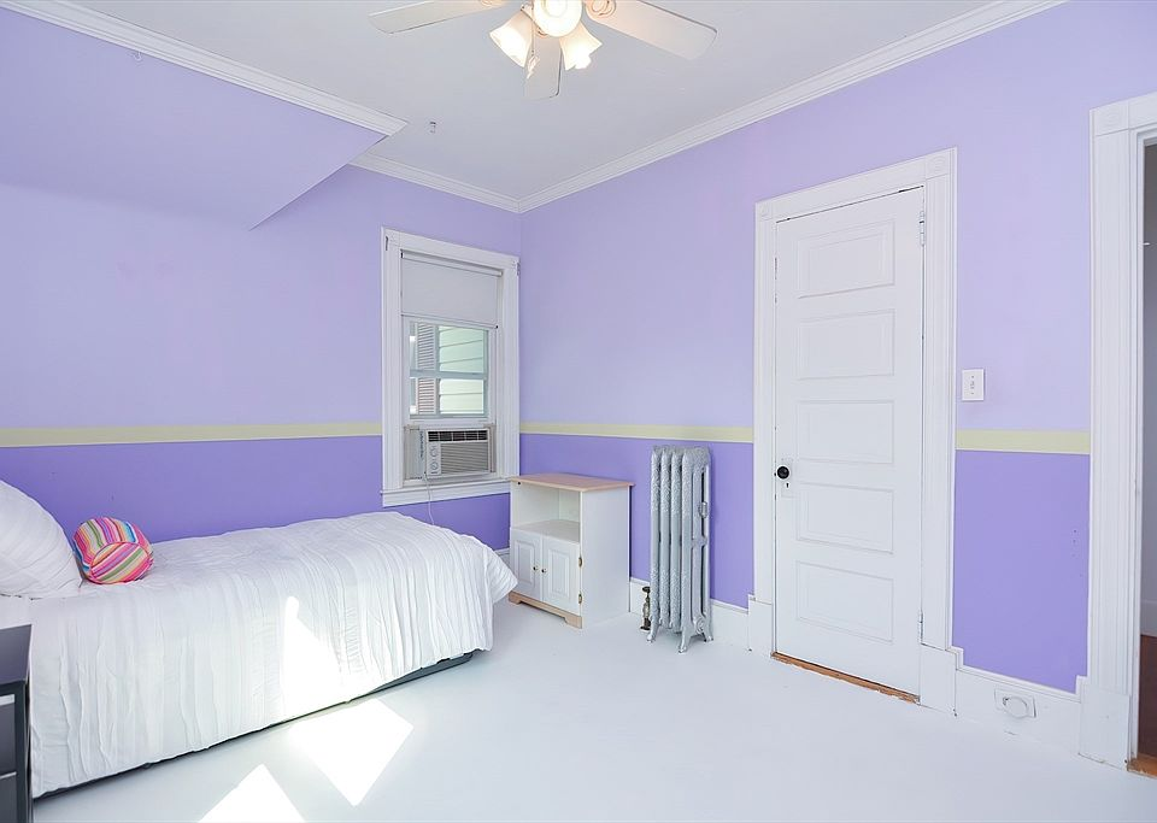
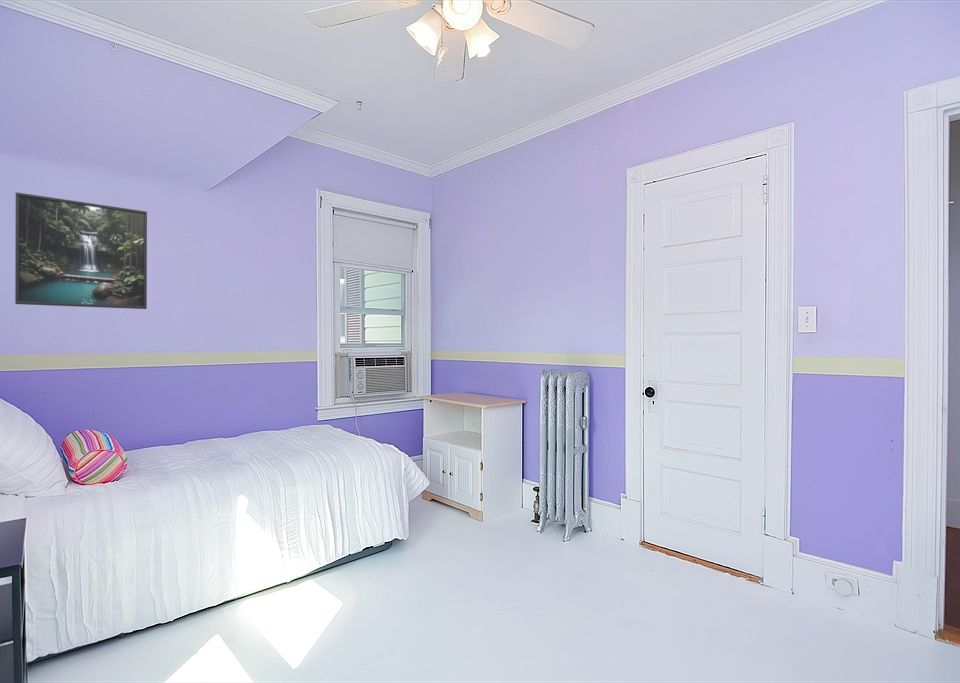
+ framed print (85, 254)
